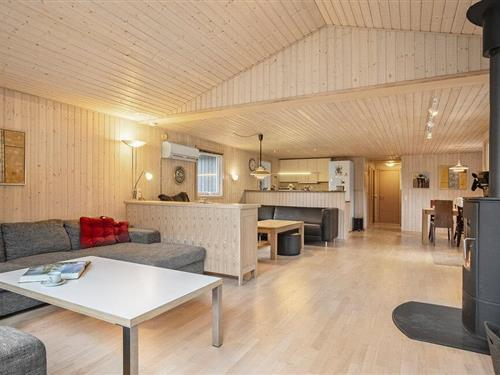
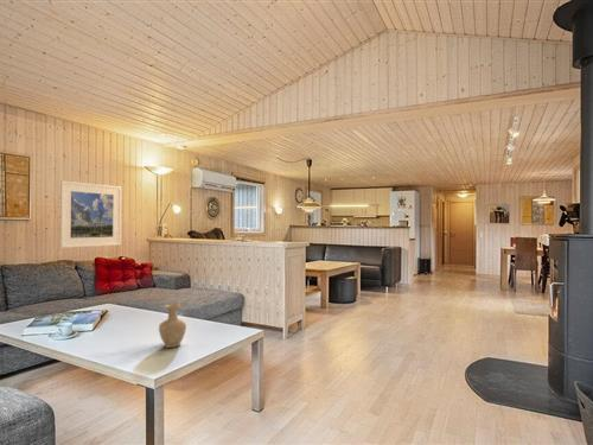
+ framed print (93, 215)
+ vase (172, 325)
